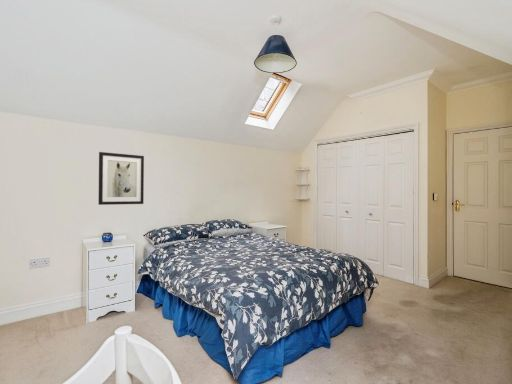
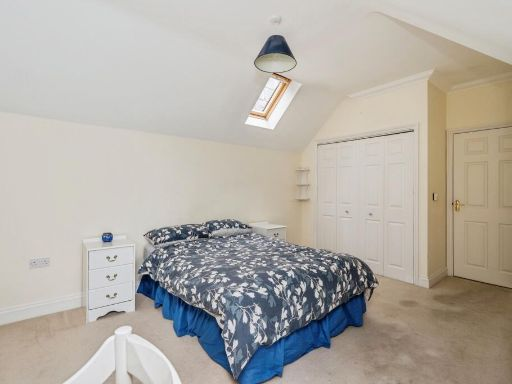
- wall art (122, 179)
